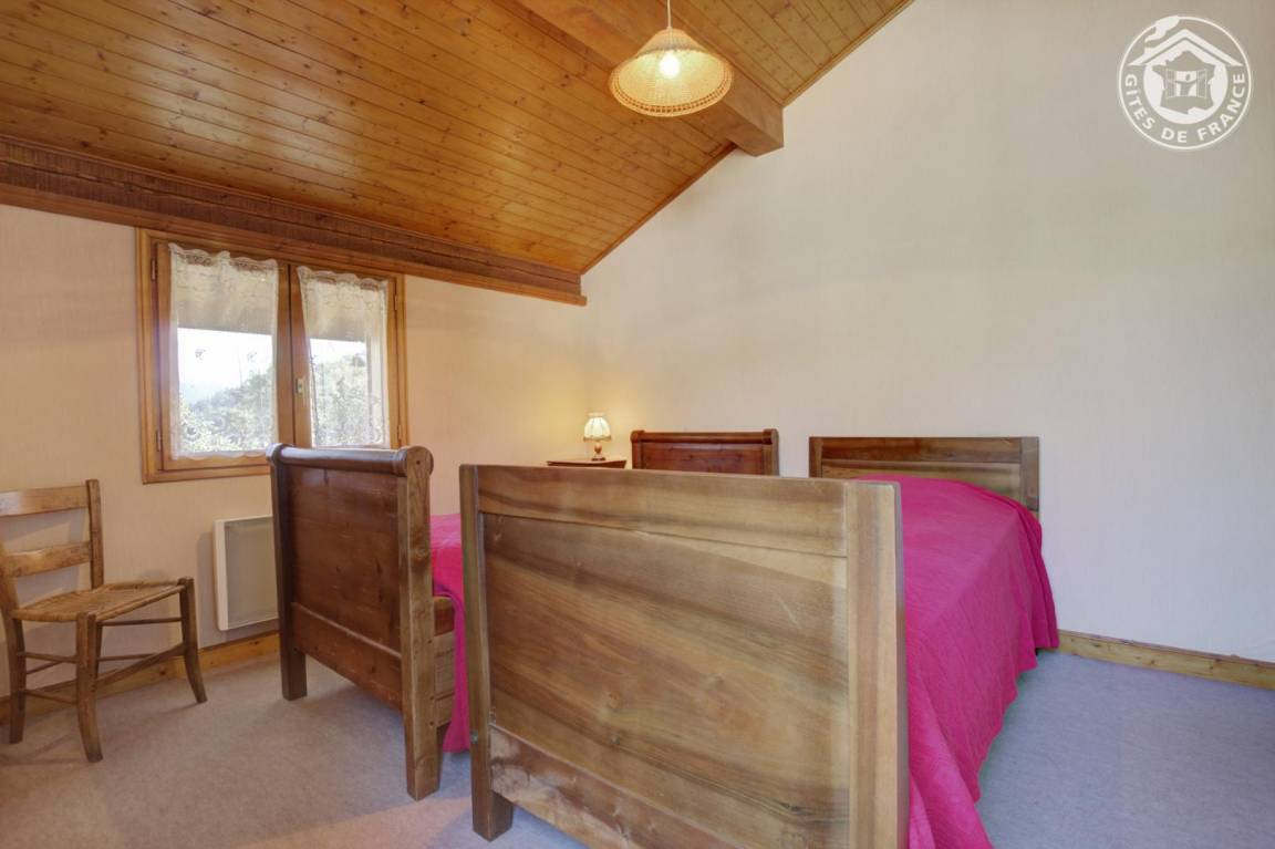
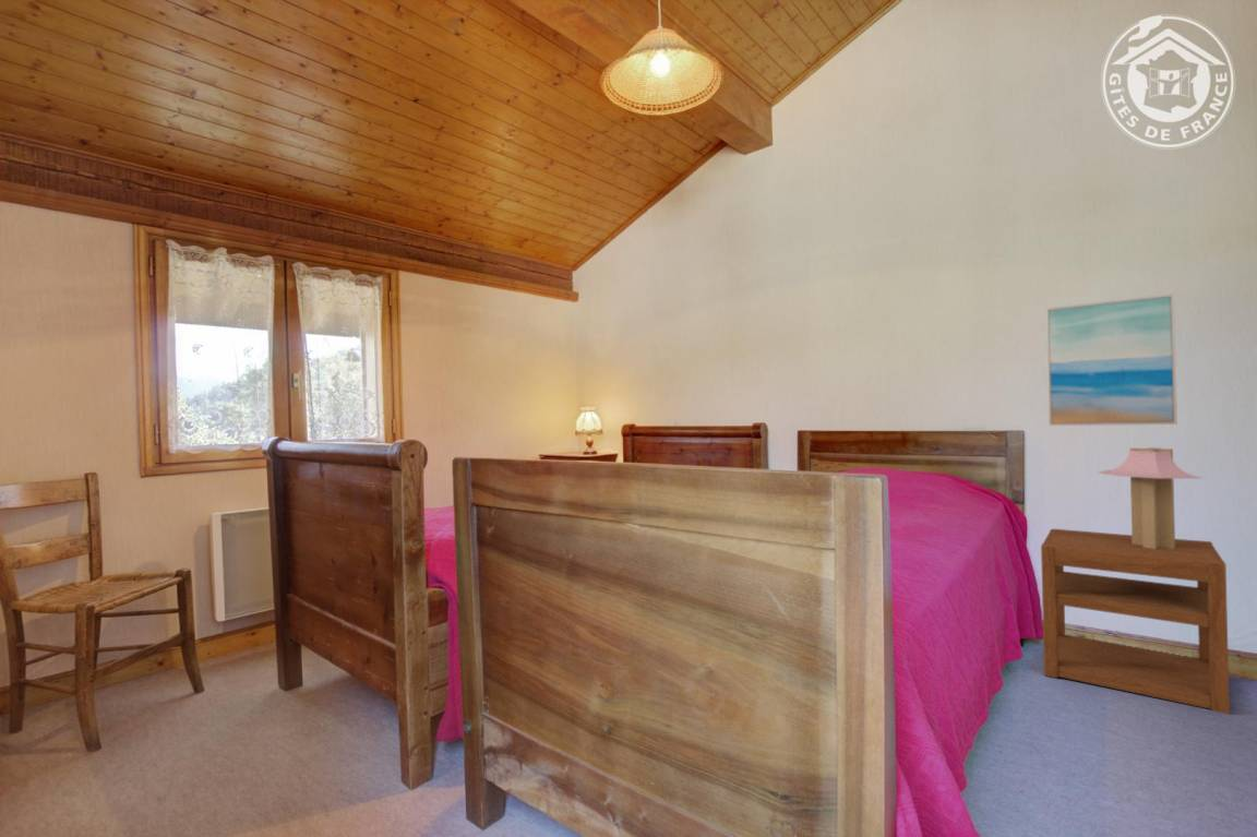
+ table lamp (1148, 498)
+ wall art (1108, 362)
+ nightstand (1127, 609)
